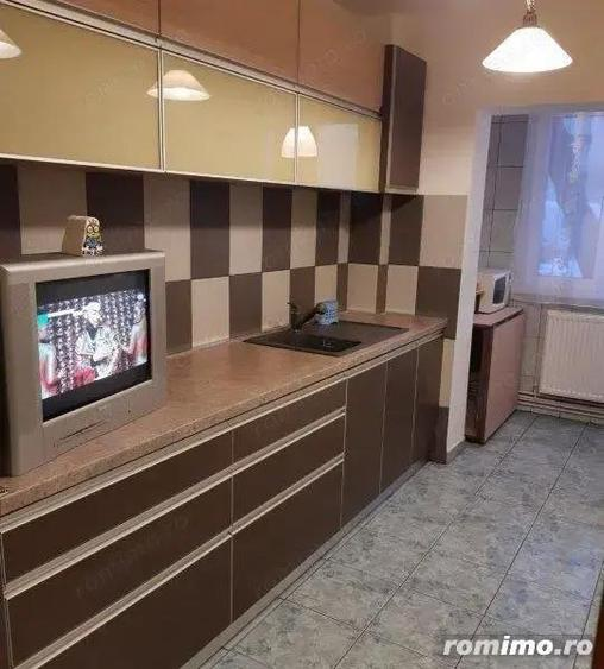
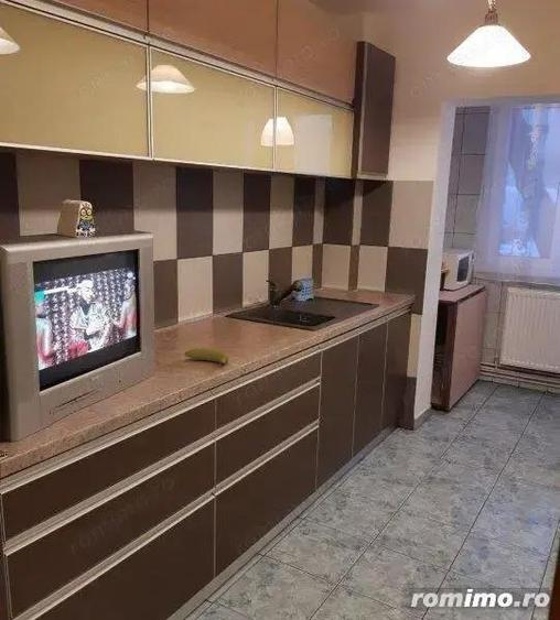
+ banana (206, 357)
